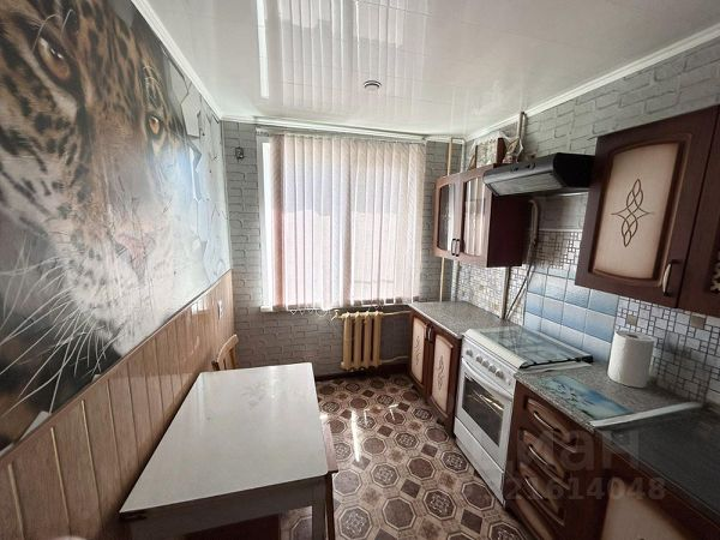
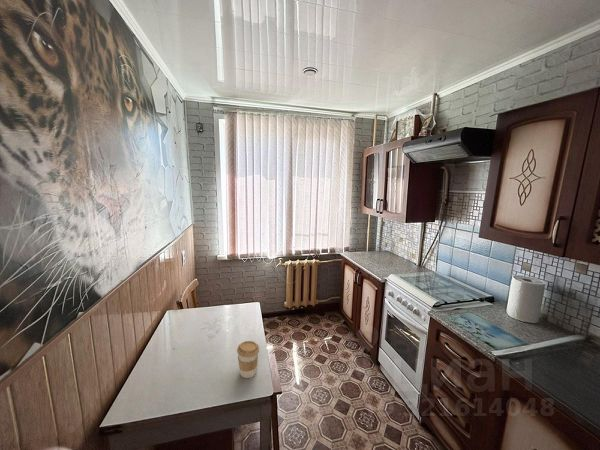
+ coffee cup (248, 358)
